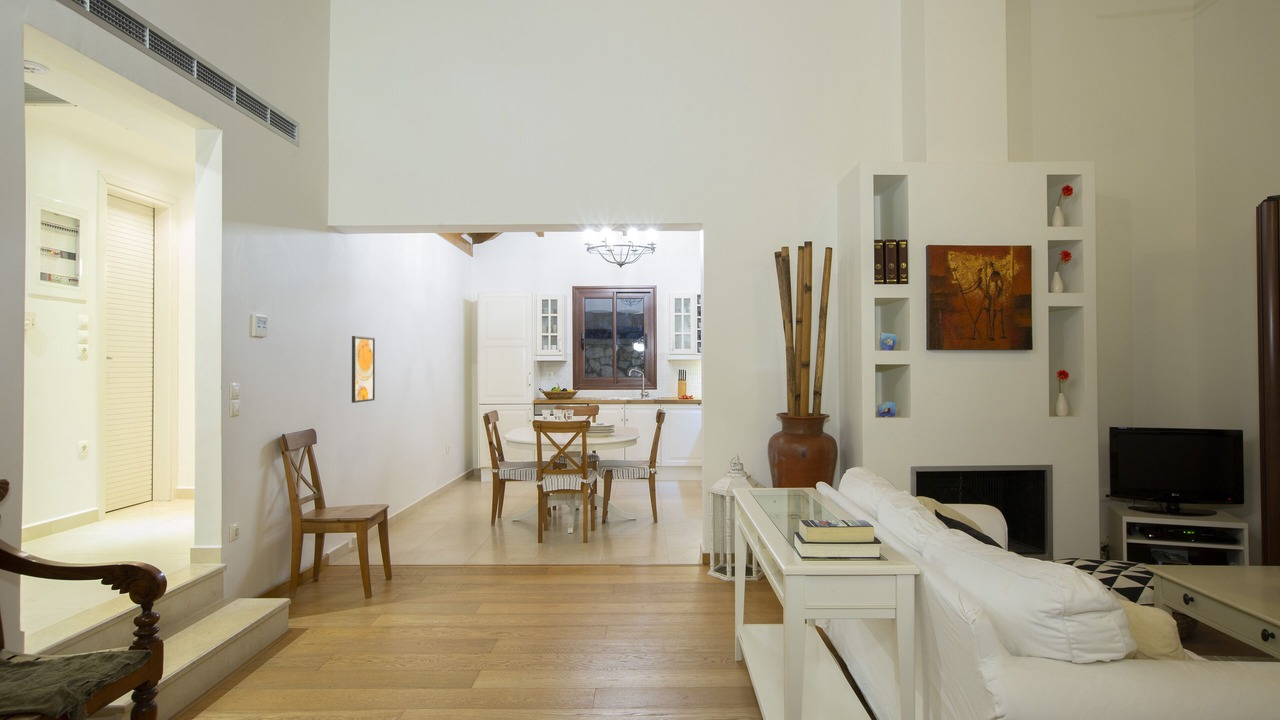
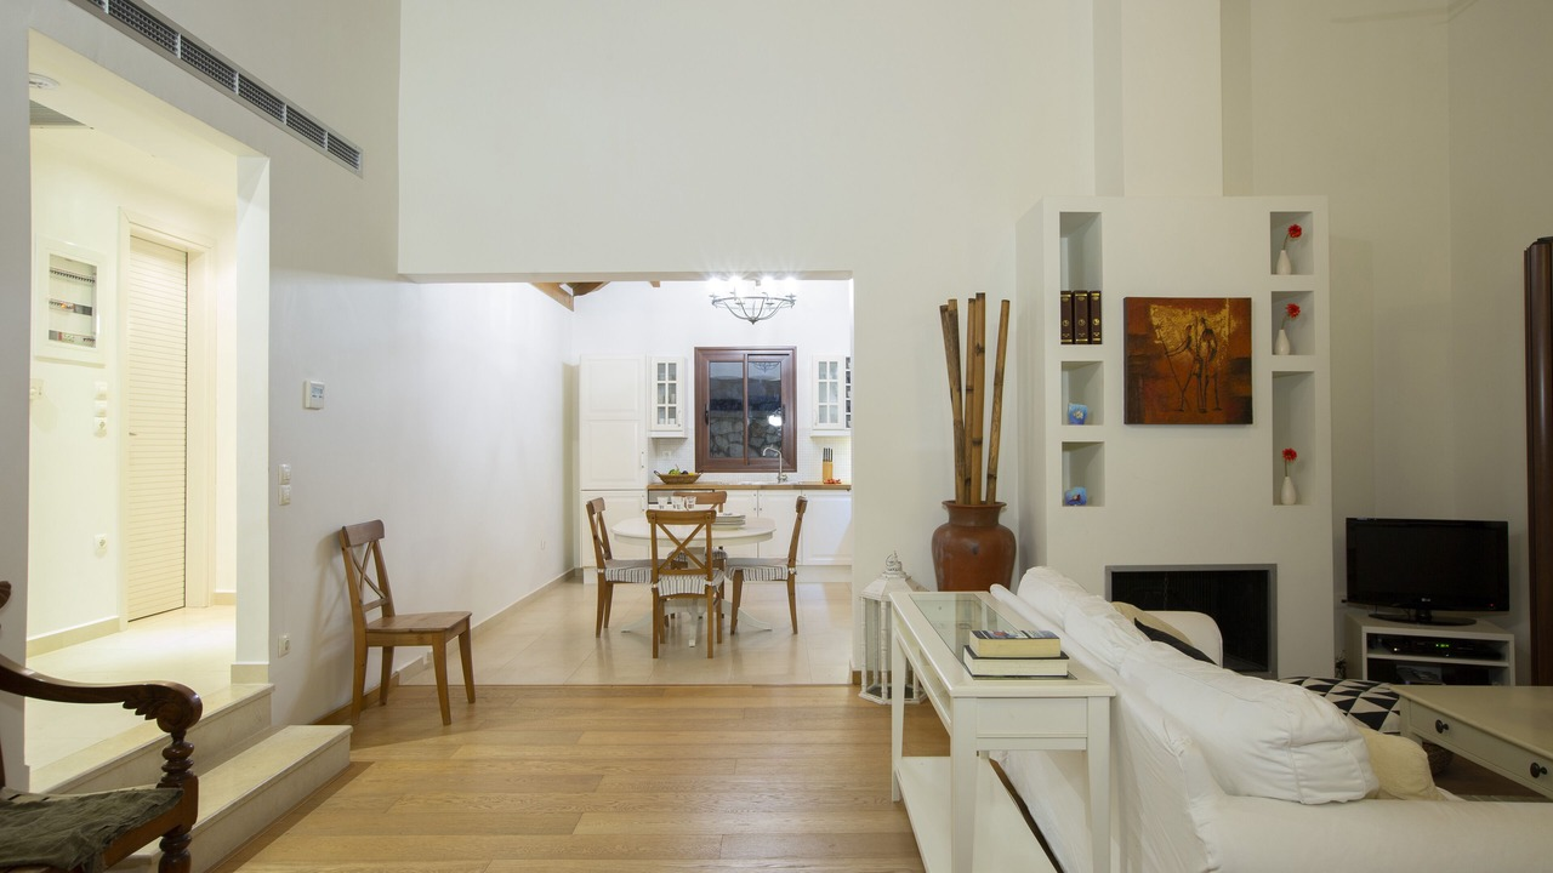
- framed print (363, 369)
